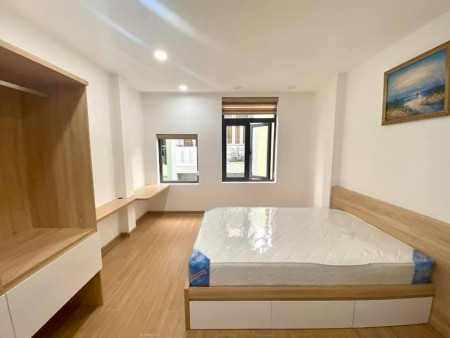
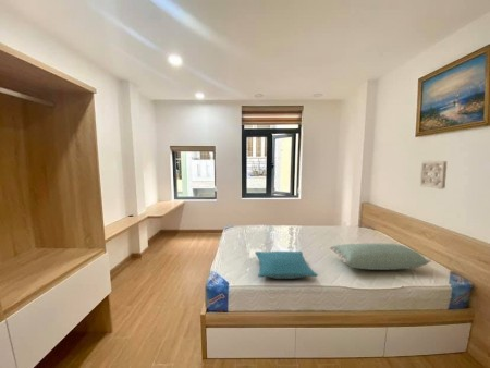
+ wall ornament (432, 174)
+ pillow (282, 263)
+ pillow (376, 255)
